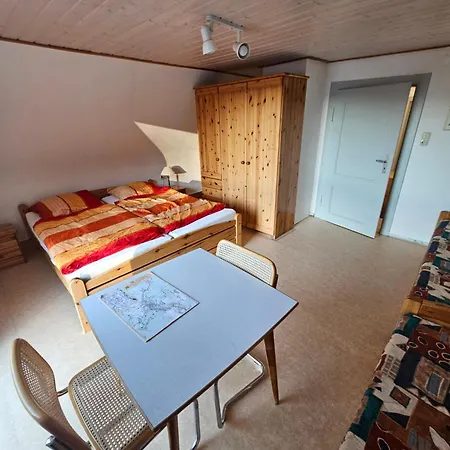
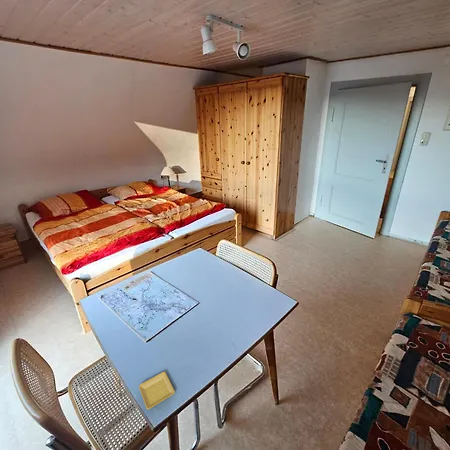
+ saucer (156, 391)
